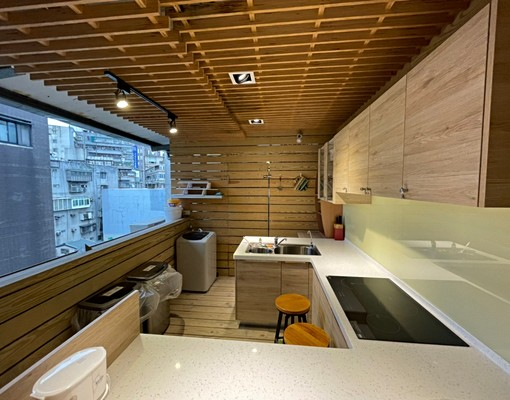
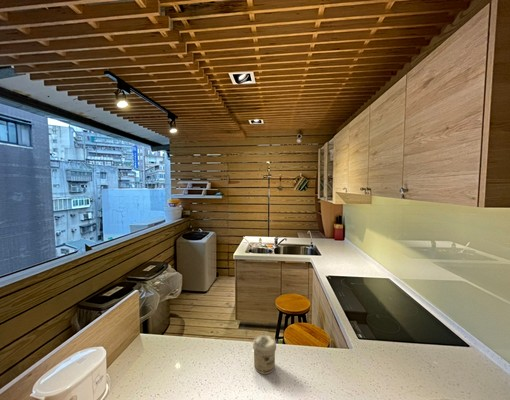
+ jar (264, 353)
